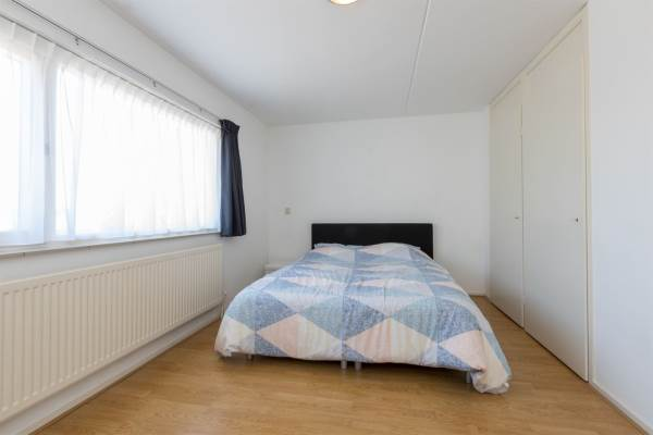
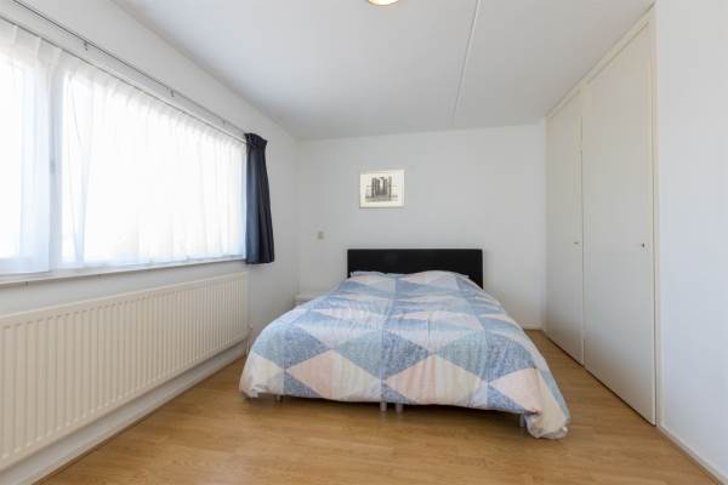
+ wall art (381, 189)
